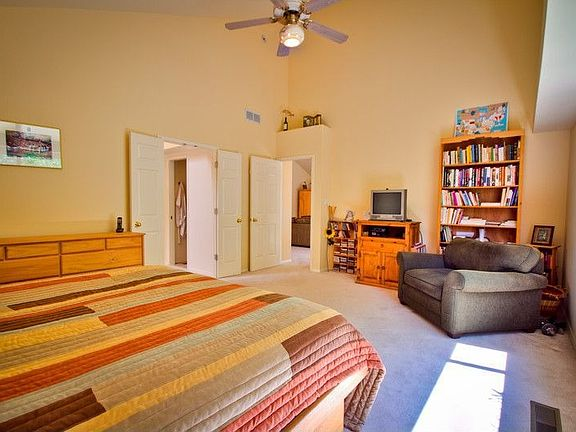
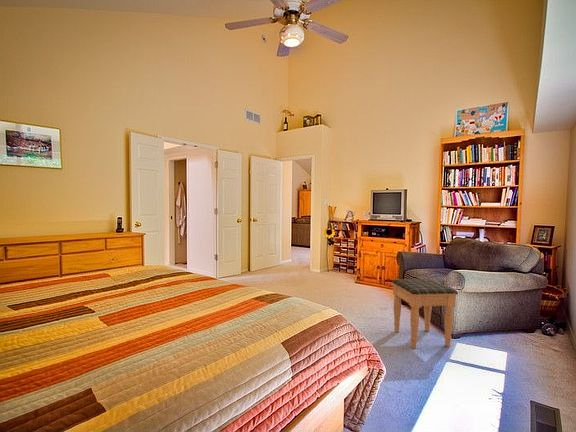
+ footstool (424, 311)
